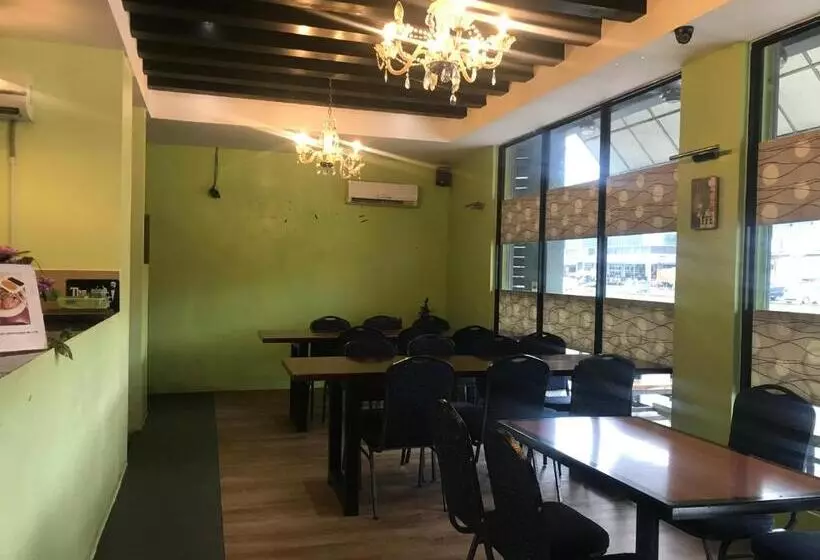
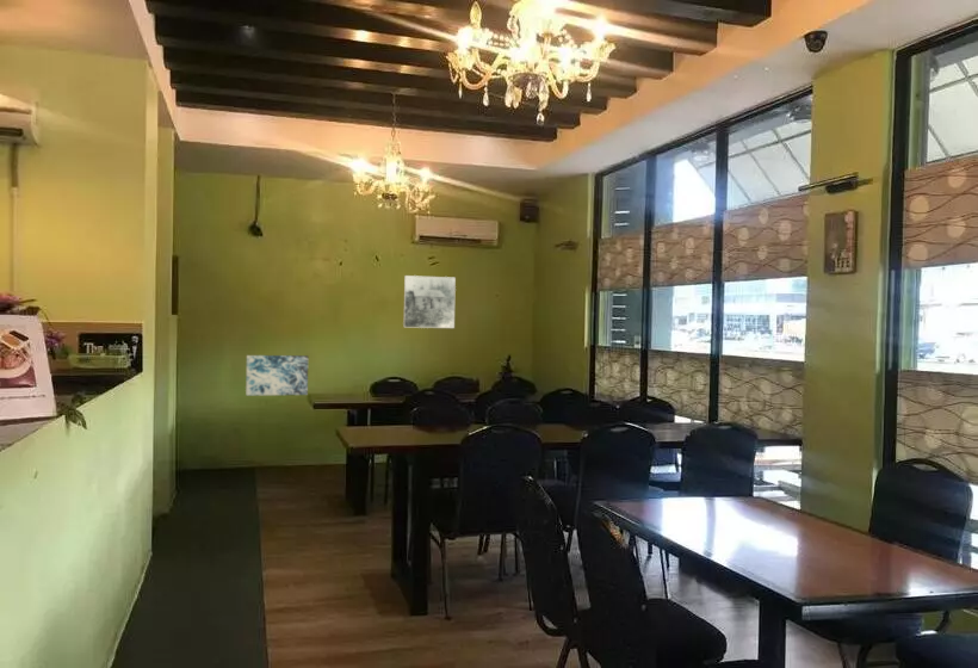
+ wall art (277, 375)
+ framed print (429, 302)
